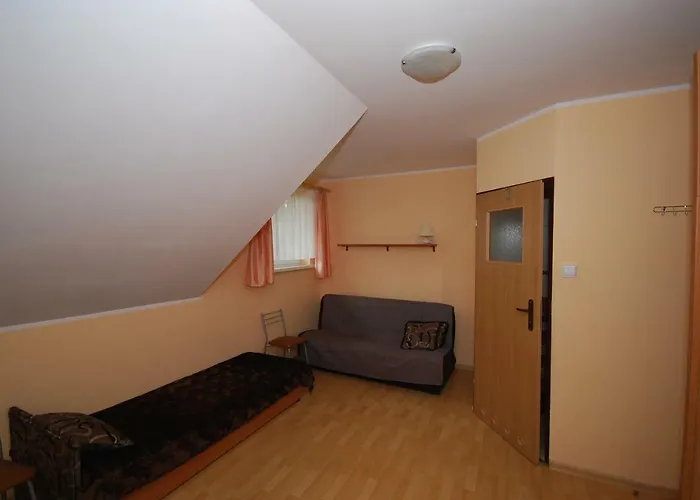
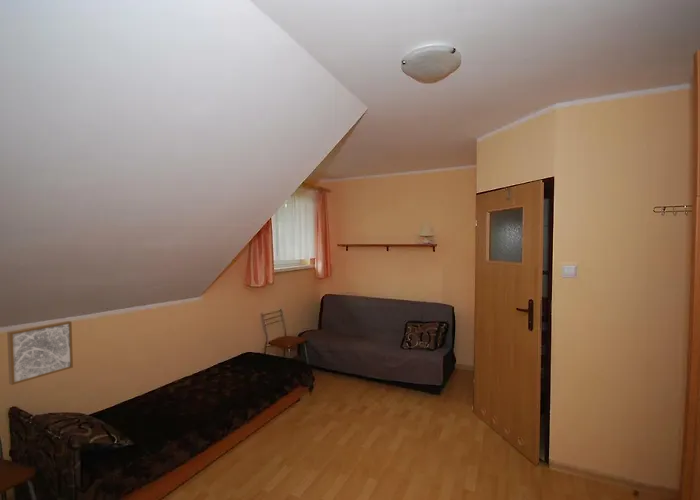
+ wall art (42, 350)
